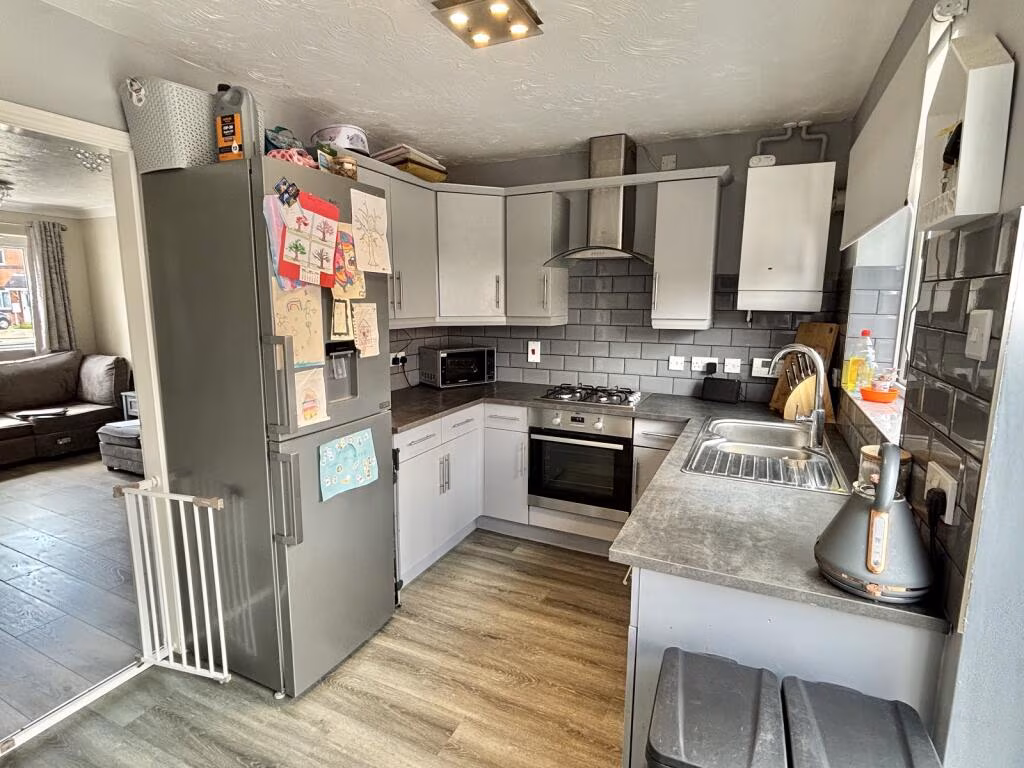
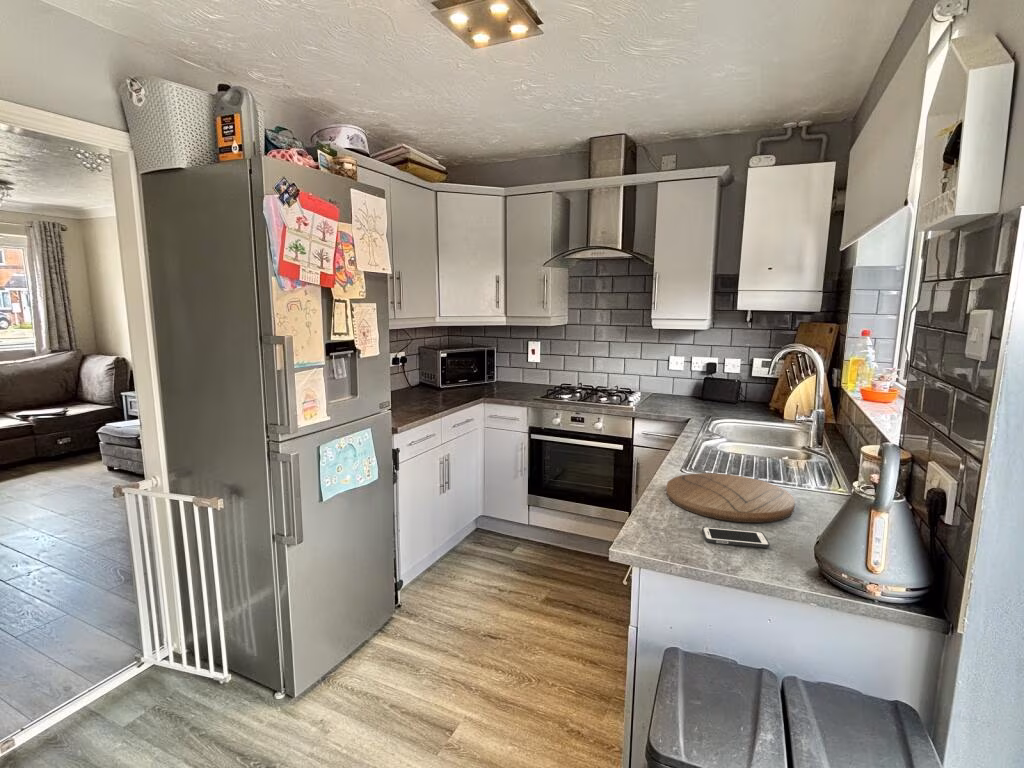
+ cell phone (734, 537)
+ cutting board (727, 495)
